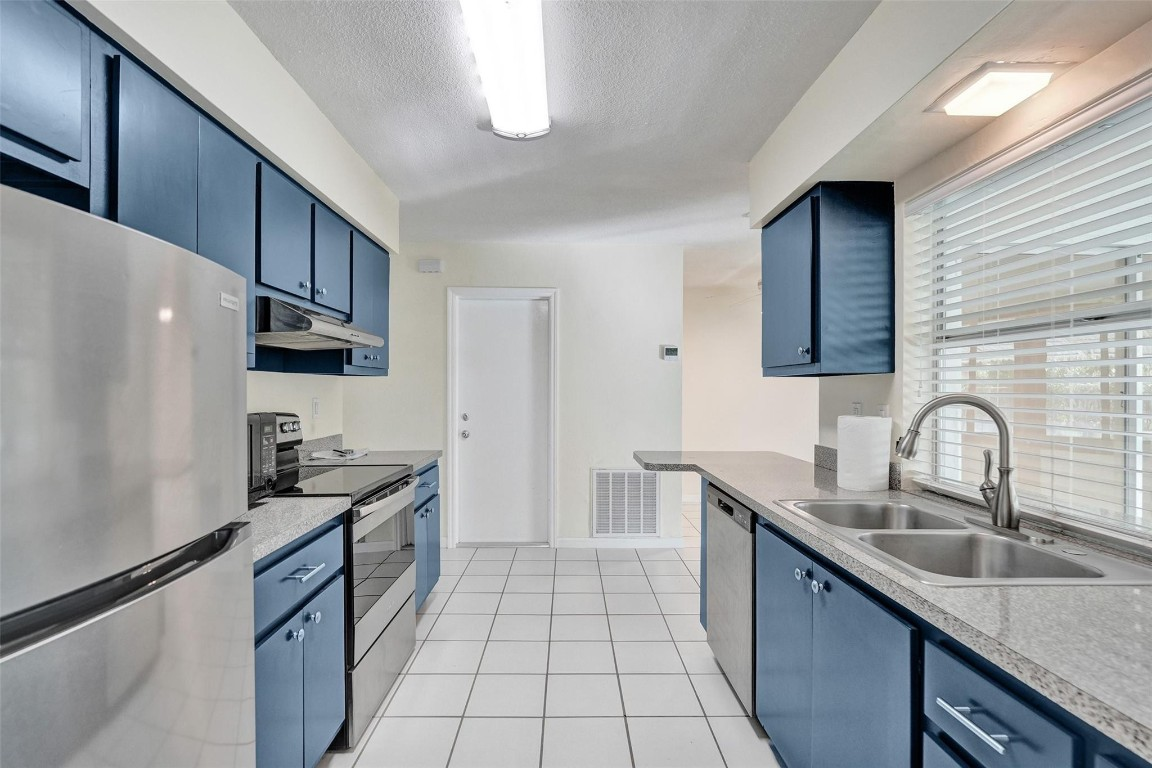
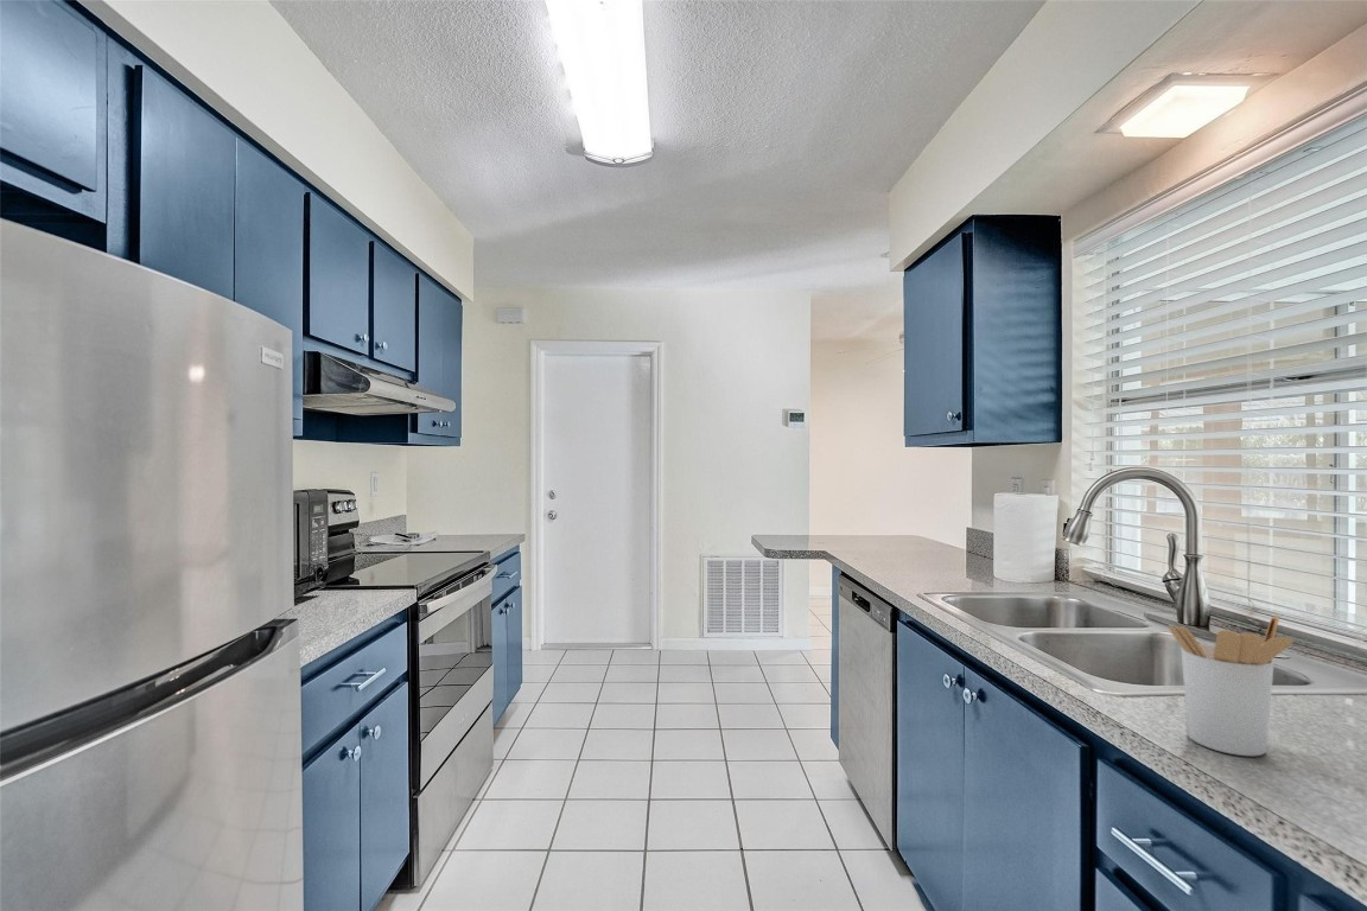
+ utensil holder (1234, 682)
